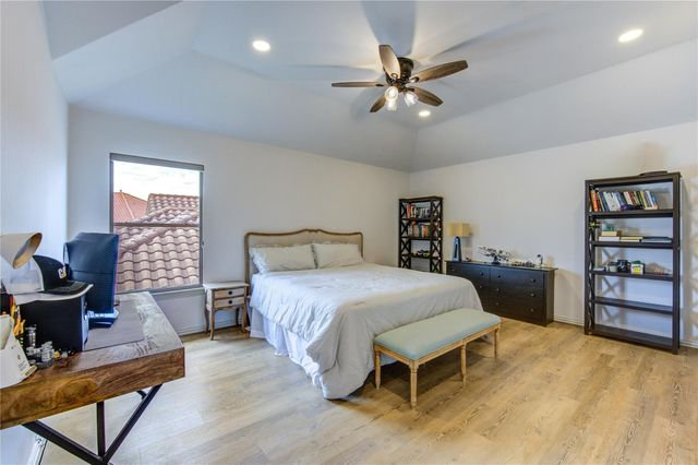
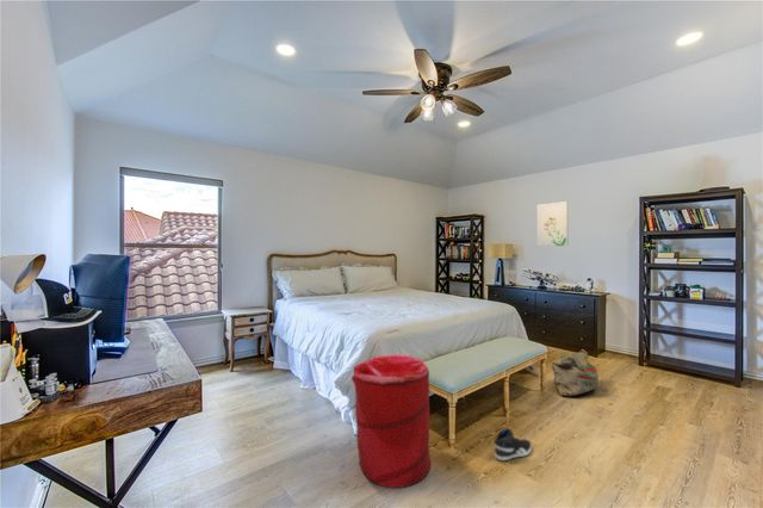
+ wall art (552, 224)
+ laundry hamper (391, 413)
+ sneaker (514, 440)
+ bag (575, 370)
